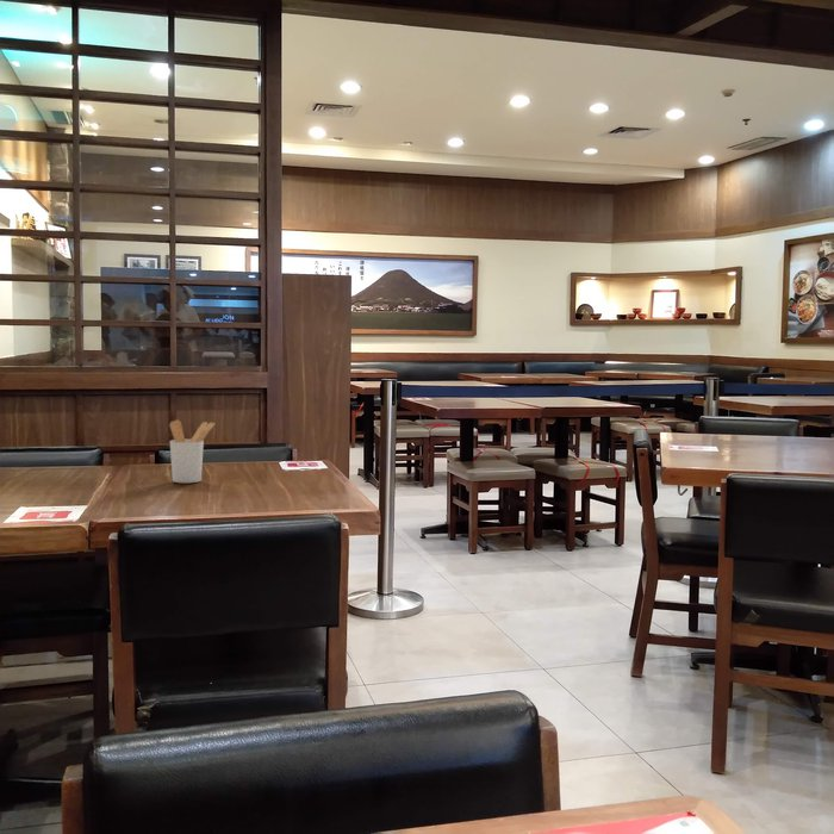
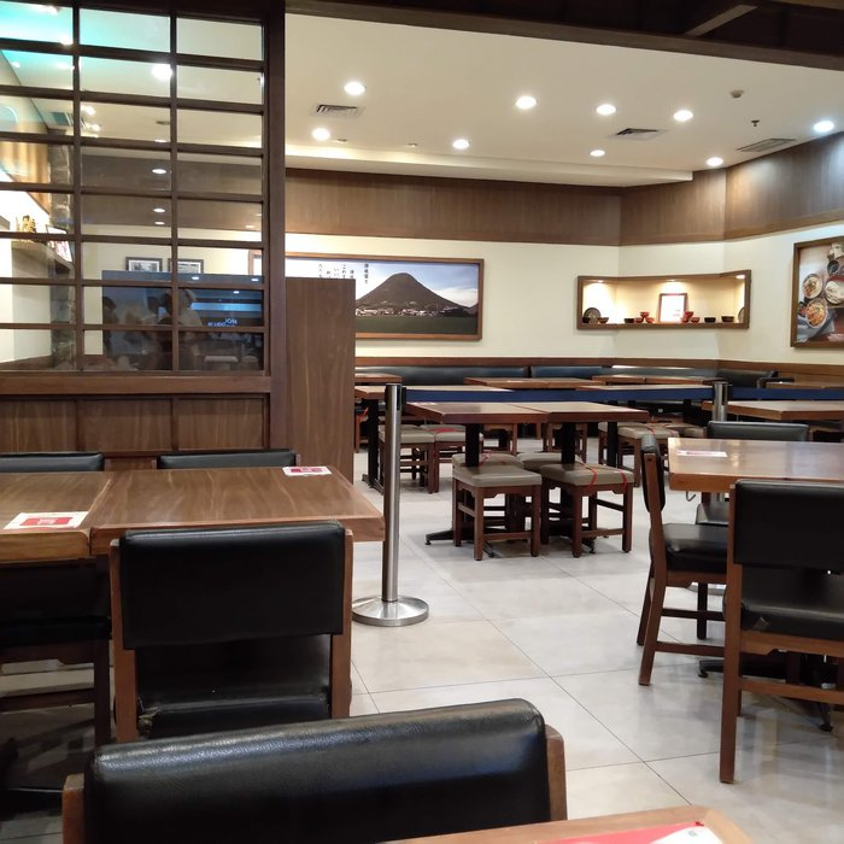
- utensil holder (193, 449)
